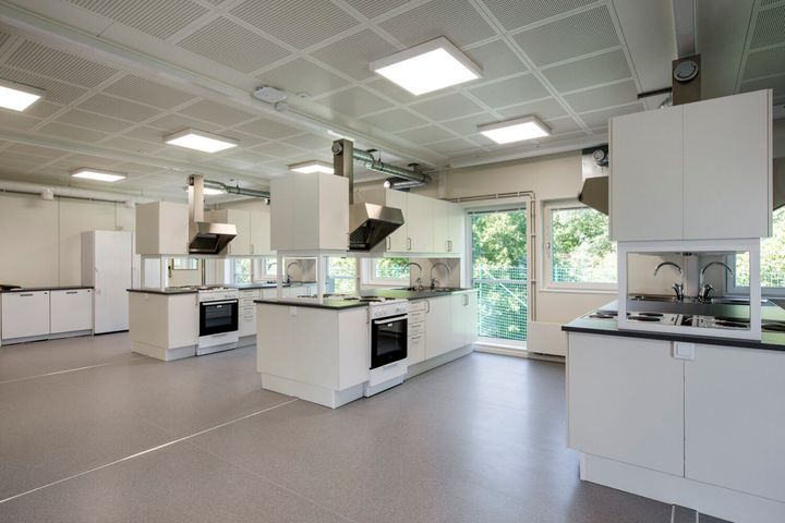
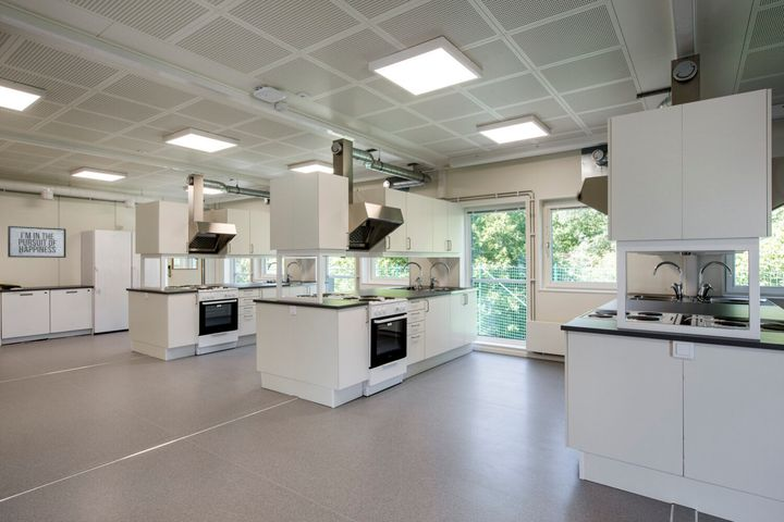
+ mirror (38, 241)
